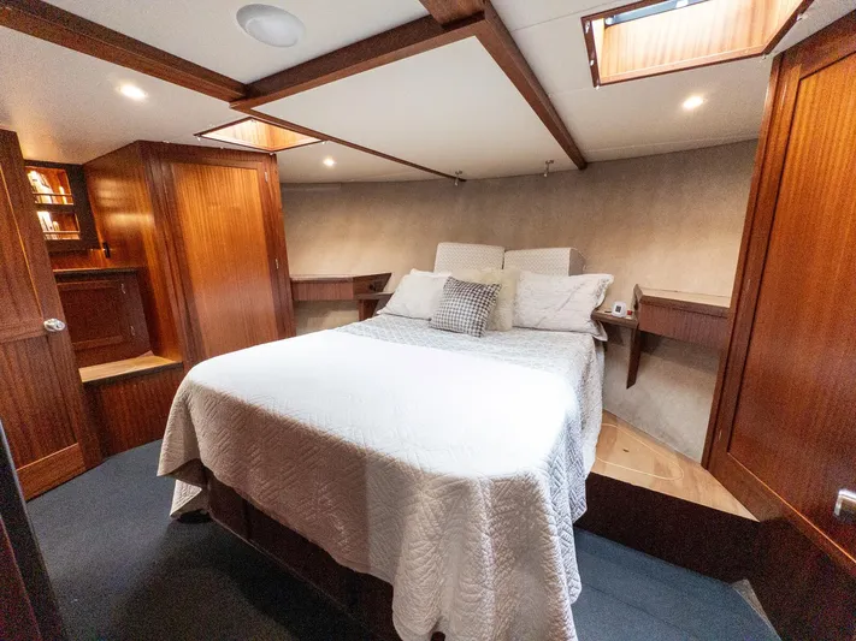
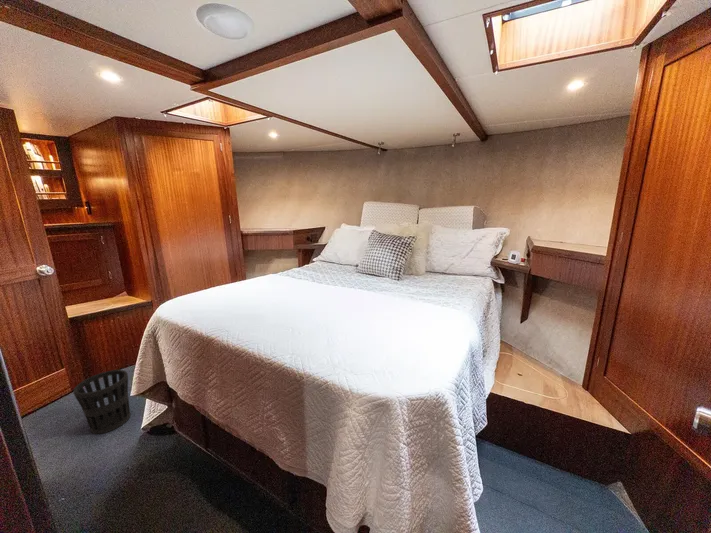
+ wastebasket (108, 401)
